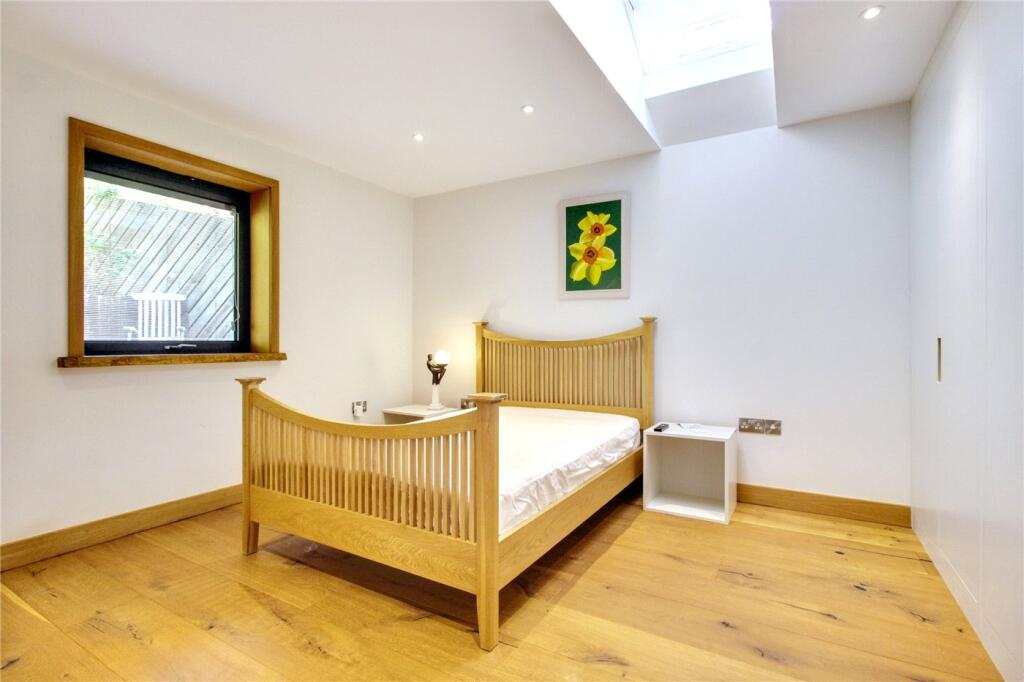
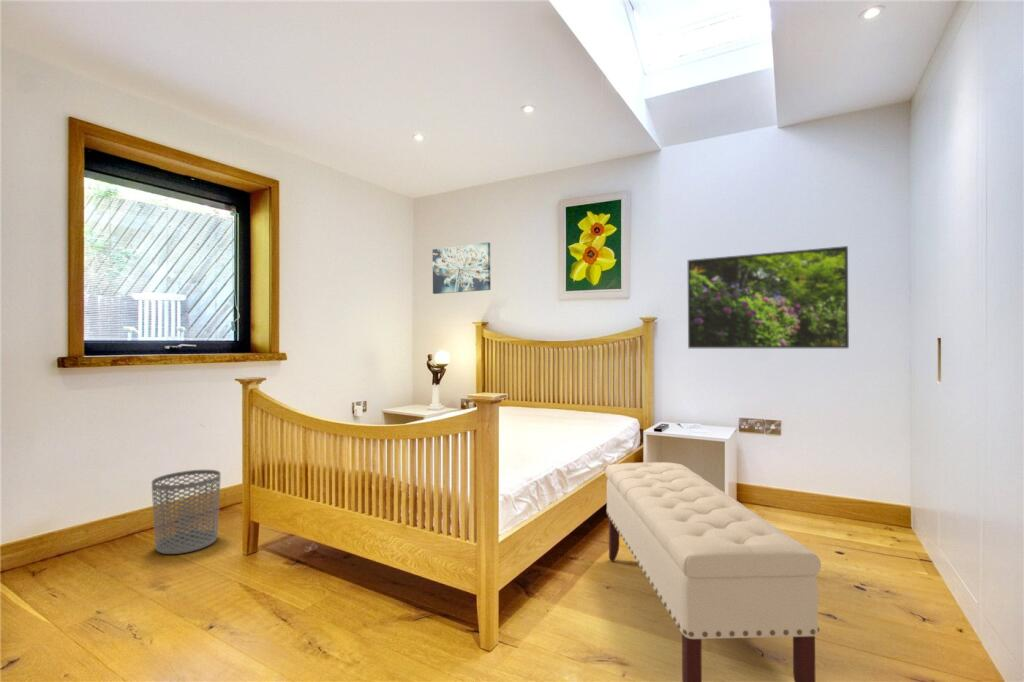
+ bench (684, 554)
+ waste bin (187, 511)
+ wall art (460, 269)
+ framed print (762, 301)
